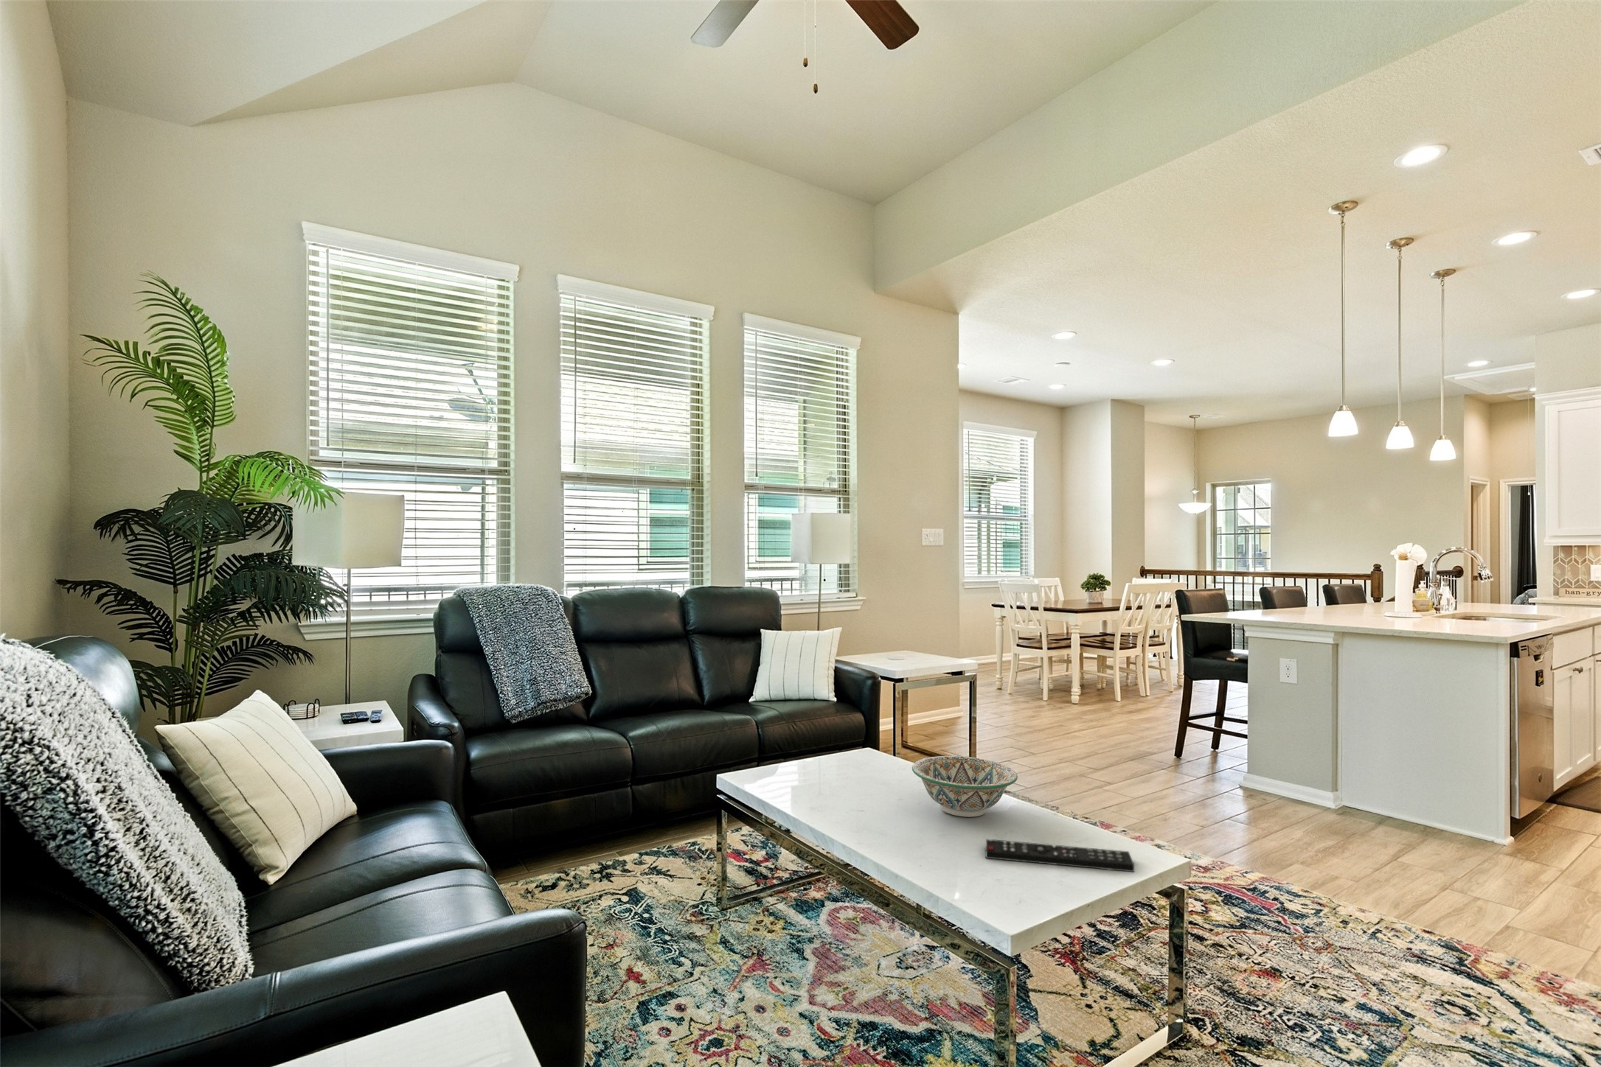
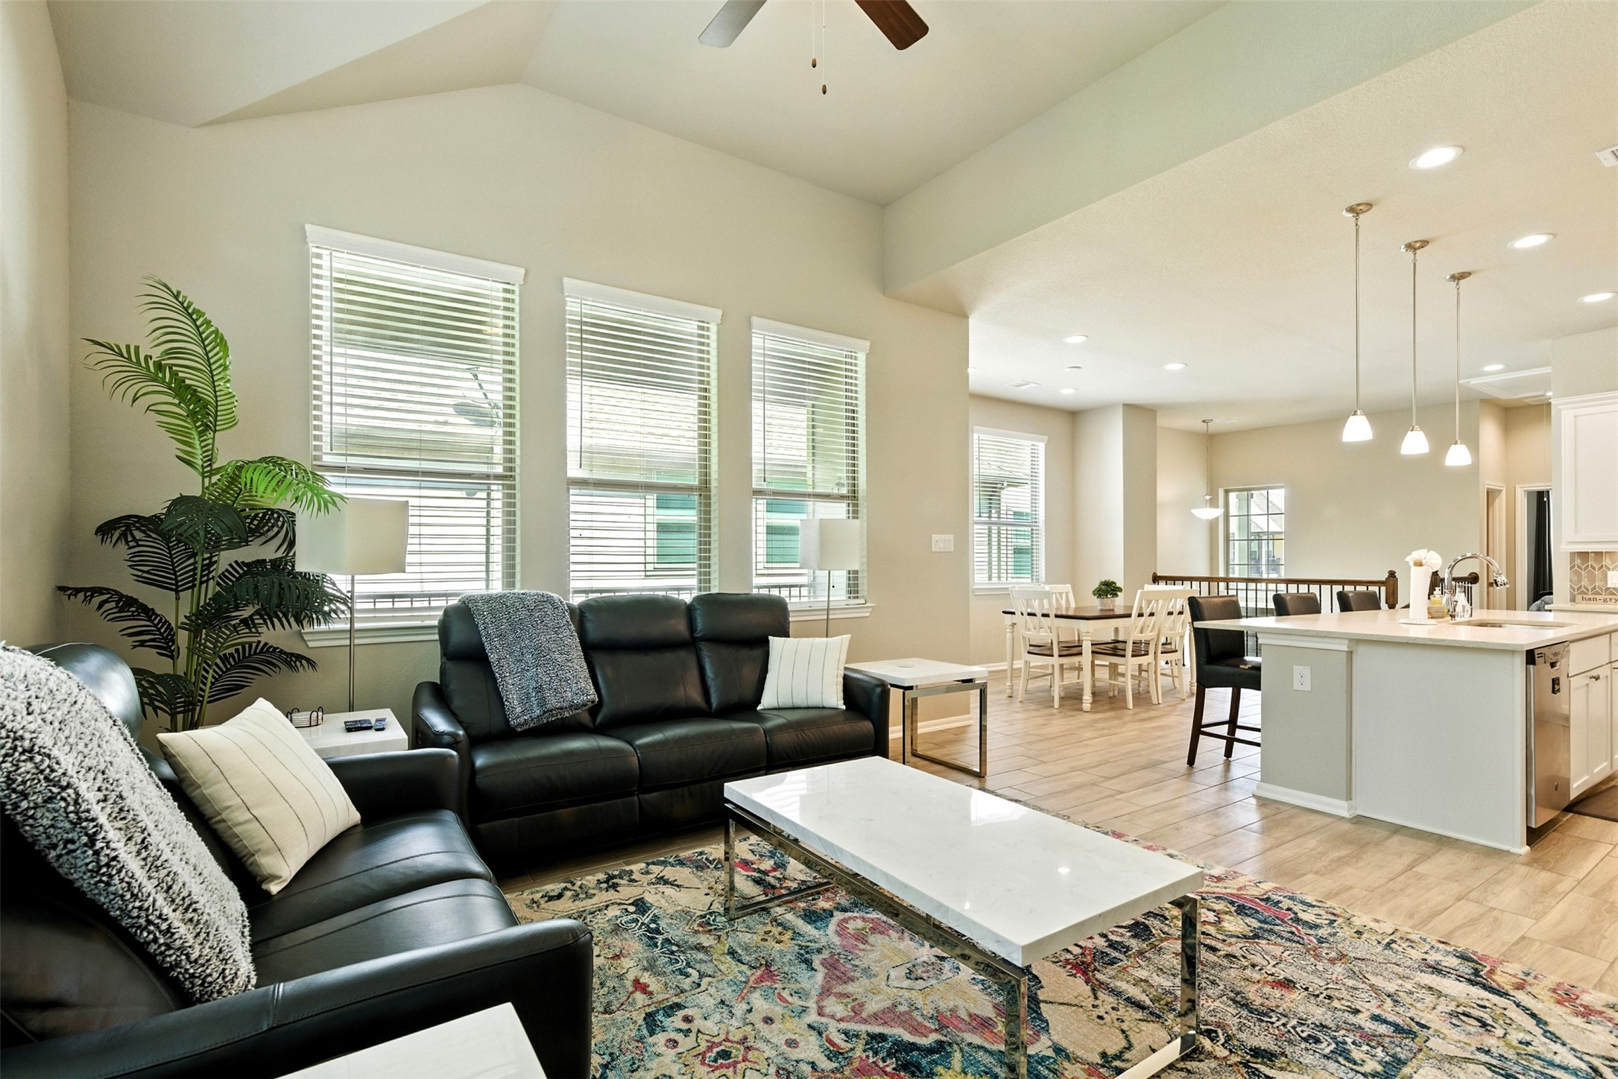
- decorative bowl (964, 790)
- remote control (1057, 854)
